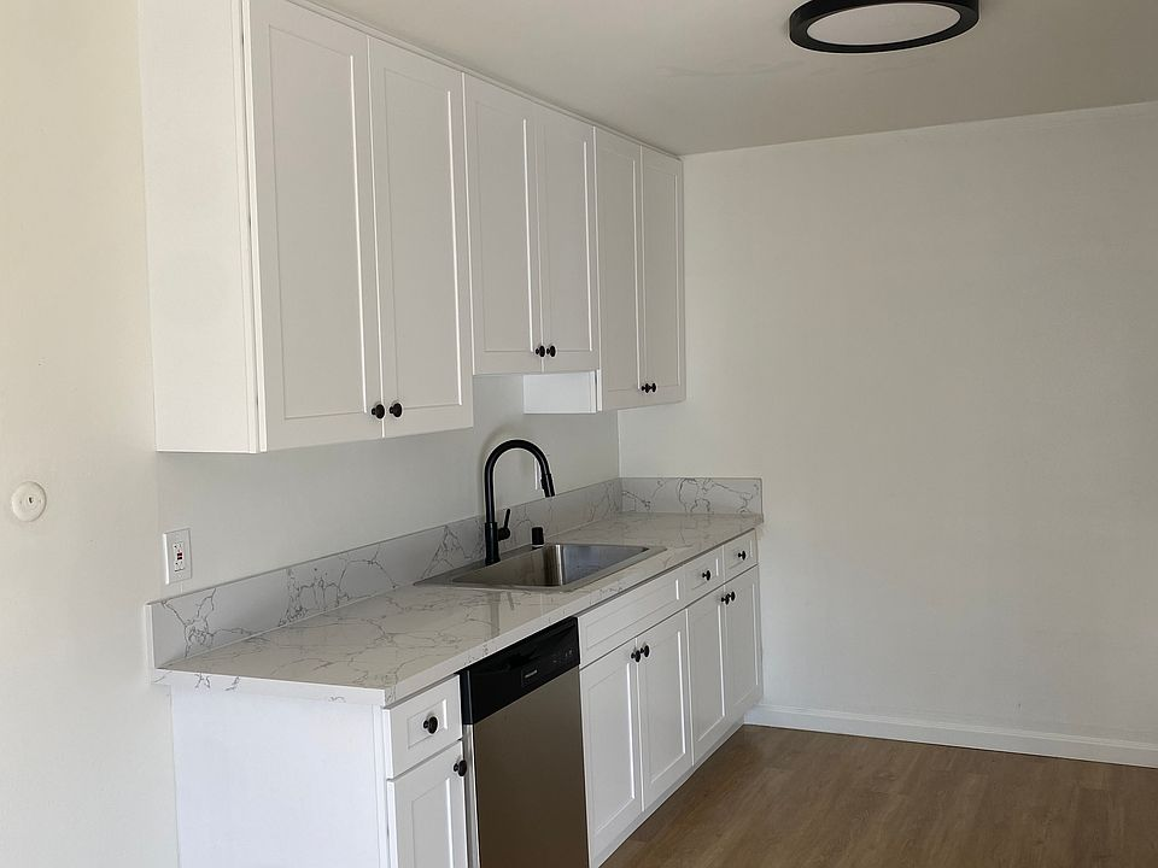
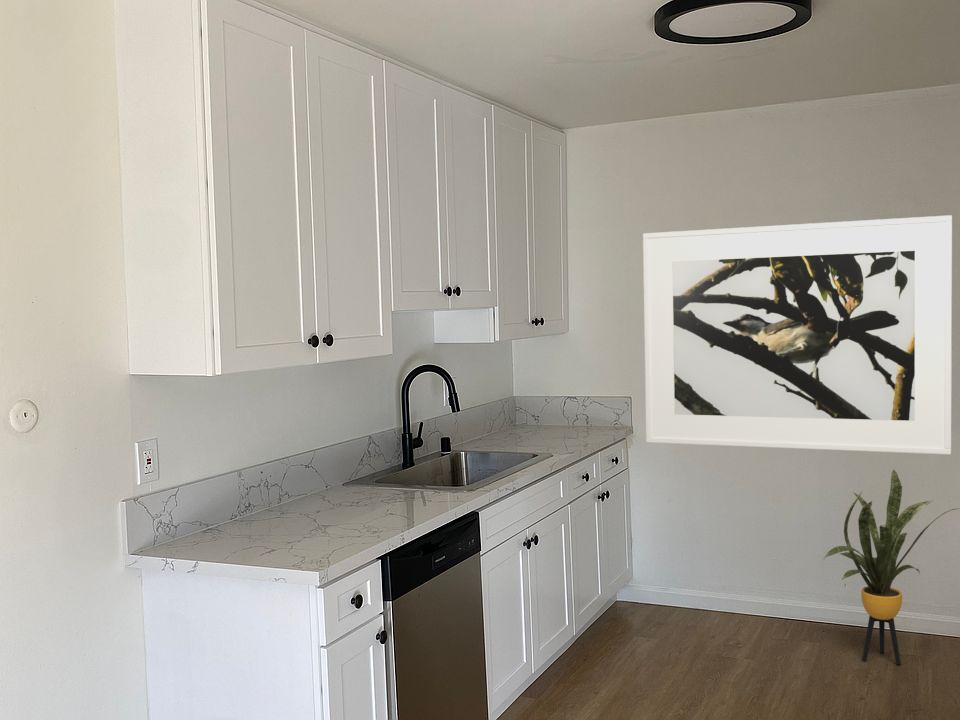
+ house plant (891, 570)
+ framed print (787, 337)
